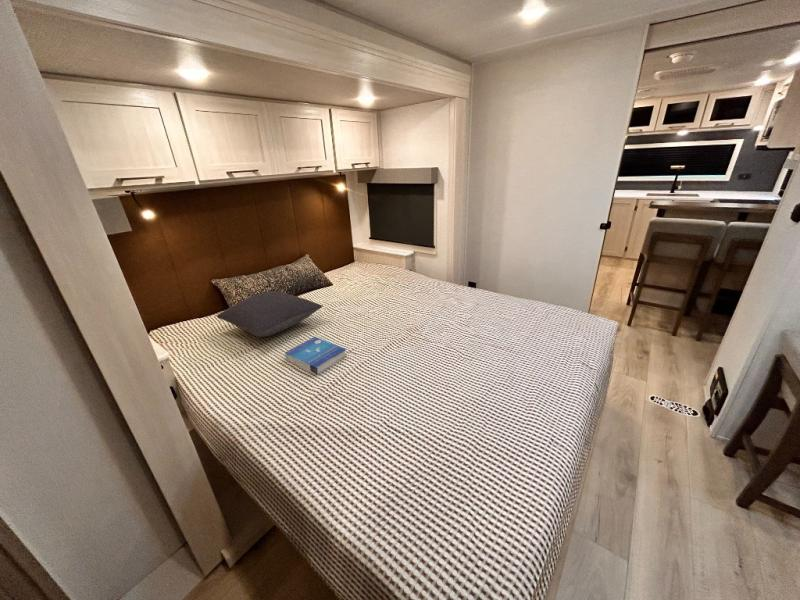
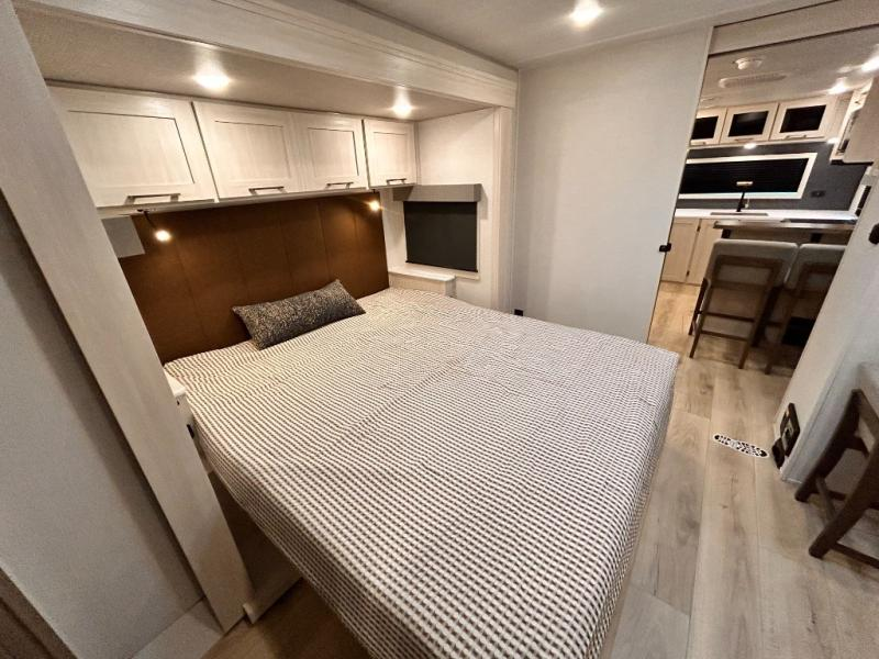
- pillow (271, 312)
- book (316, 354)
